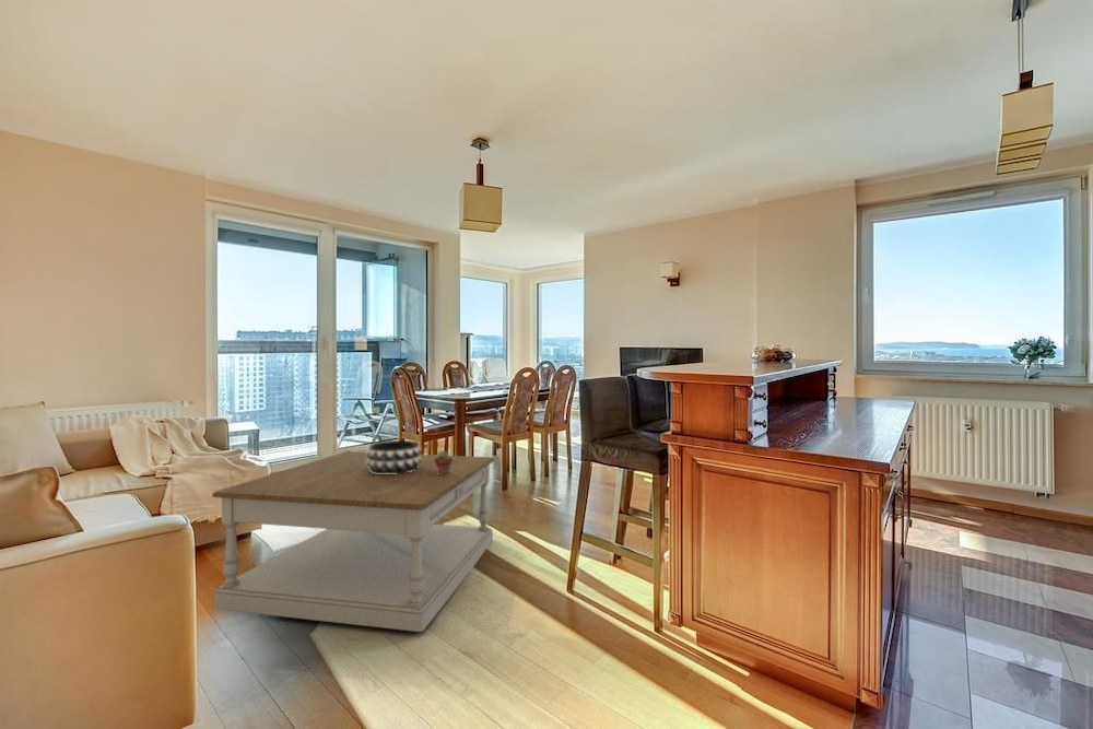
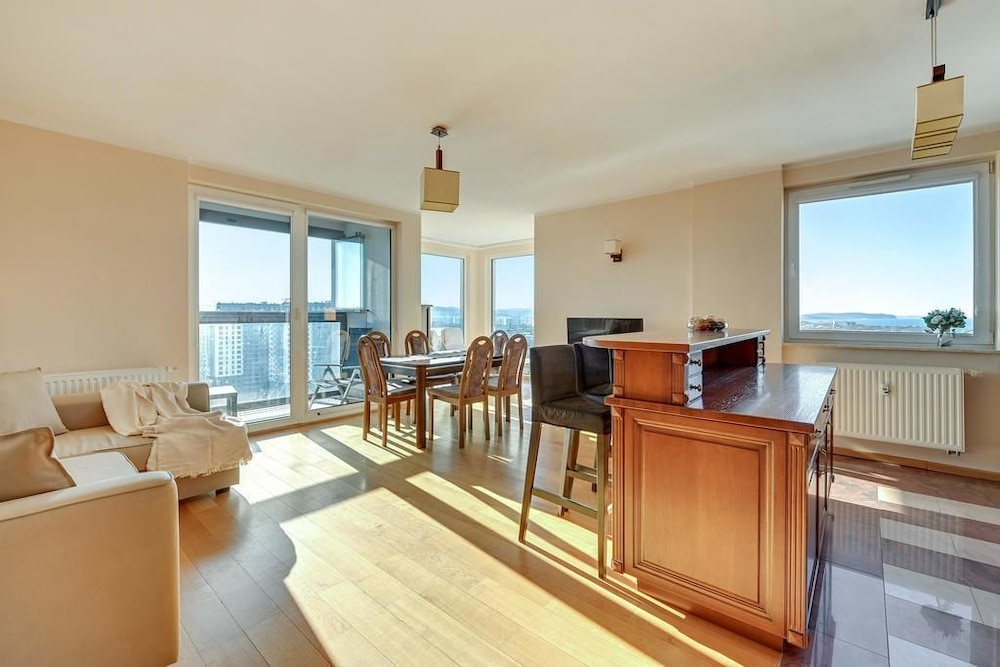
- coffee table (375, 520)
- potted succulent (443, 461)
- decorative bowl (393, 456)
